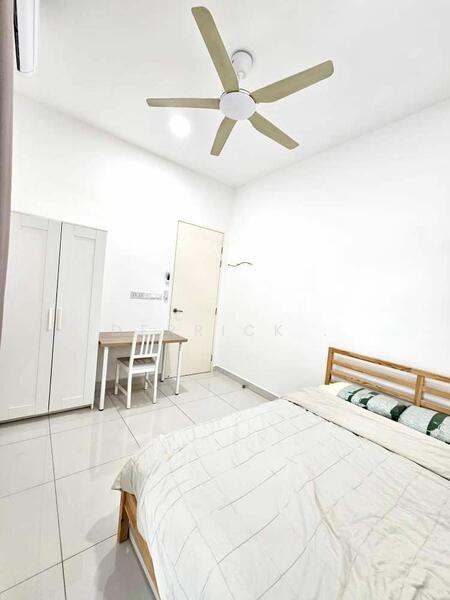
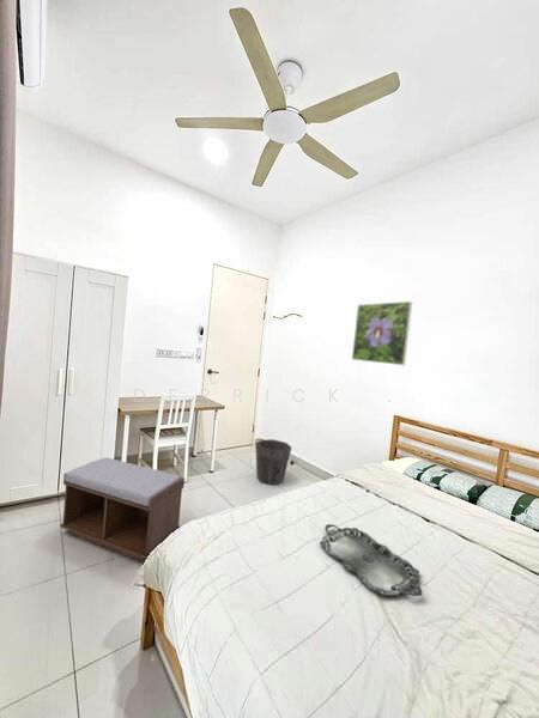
+ waste bin (271, 462)
+ serving tray (367, 556)
+ bench (122, 504)
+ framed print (380, 333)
